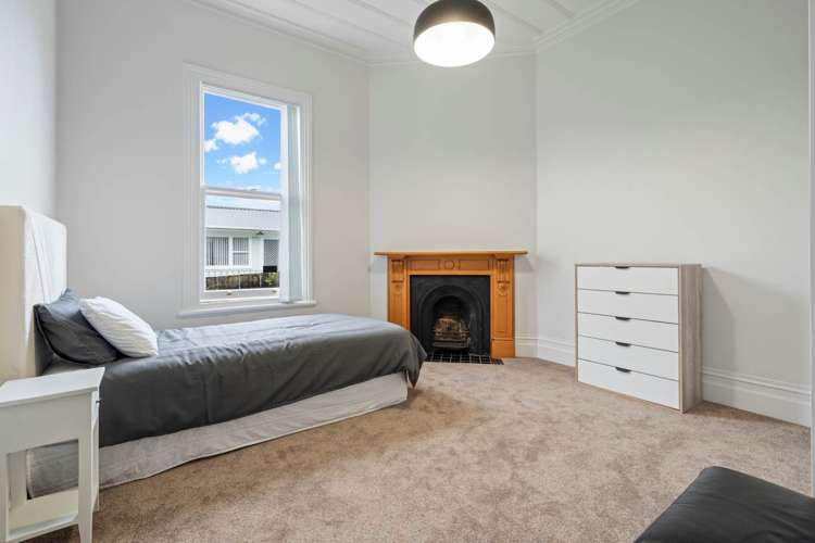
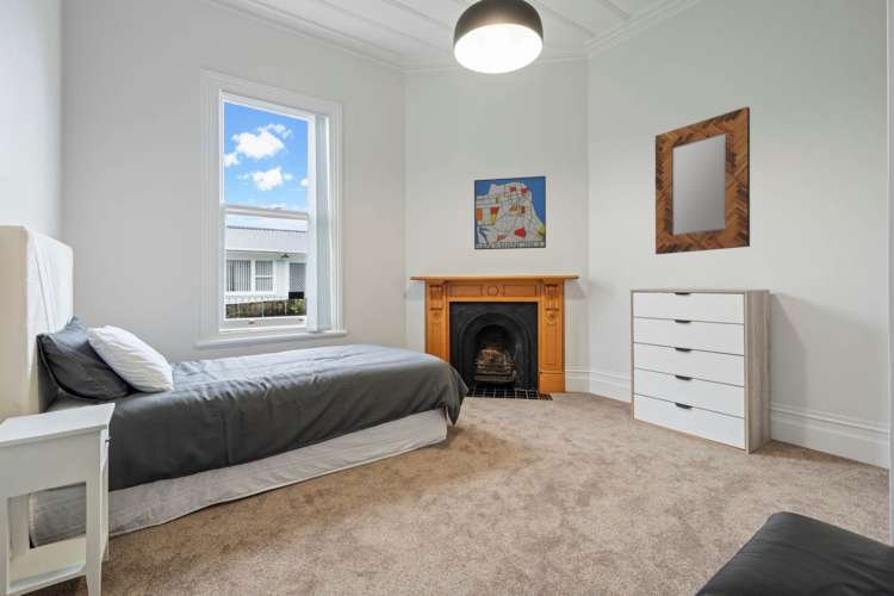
+ wall art (509, 213)
+ home mirror (699, 186)
